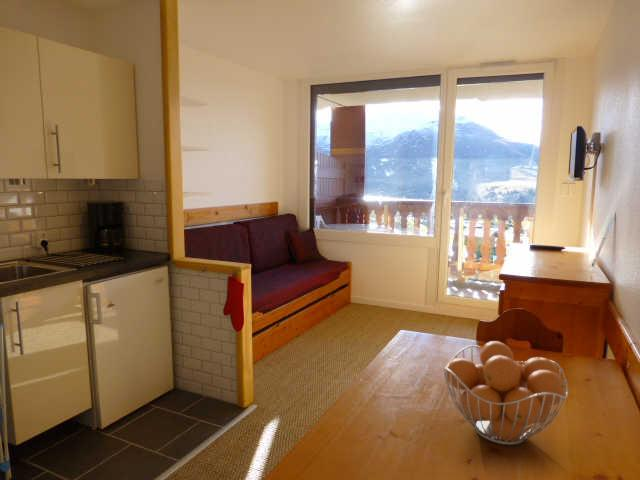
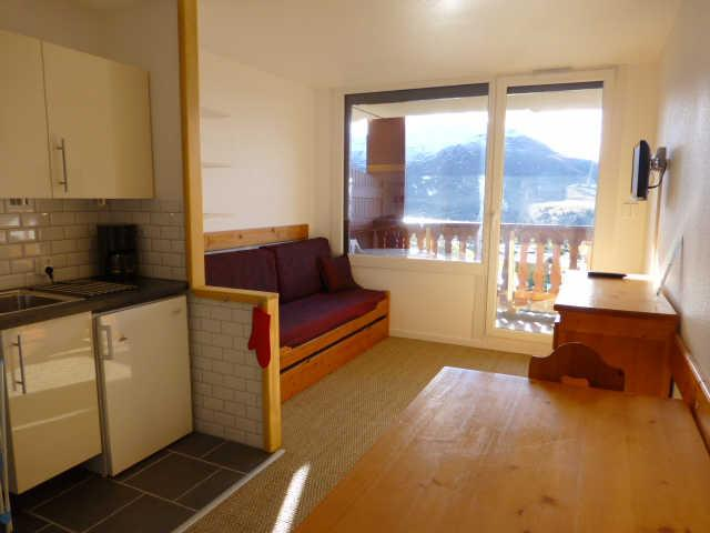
- fruit basket (502, 391)
